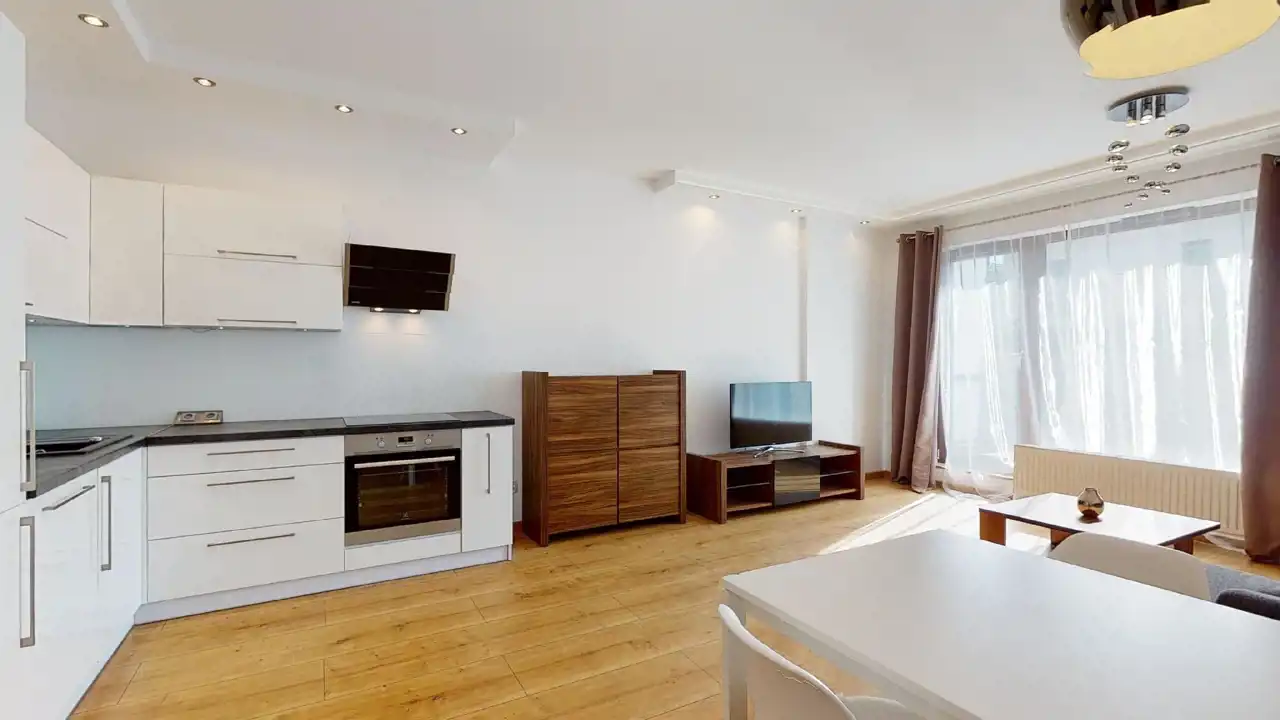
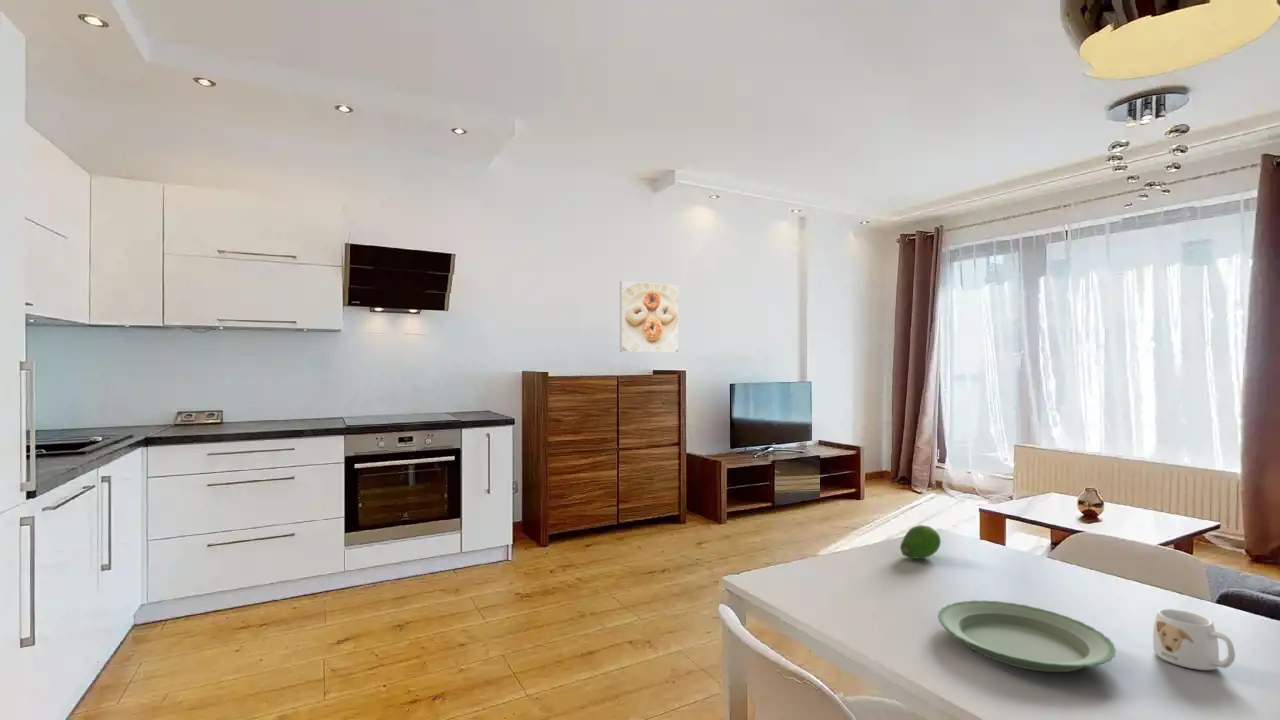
+ plate (1021, 637)
+ mug (1195, 642)
+ fruit (919, 541)
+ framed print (650, 317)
